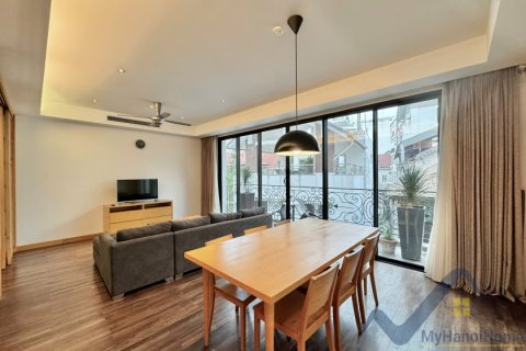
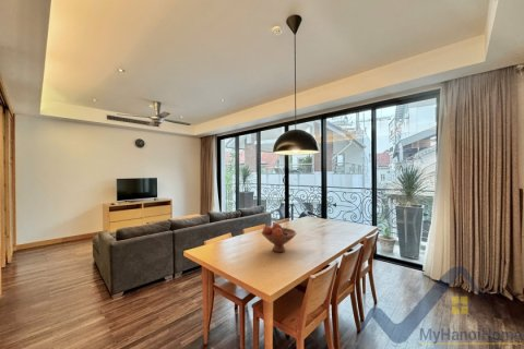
+ fruit bowl (278, 237)
